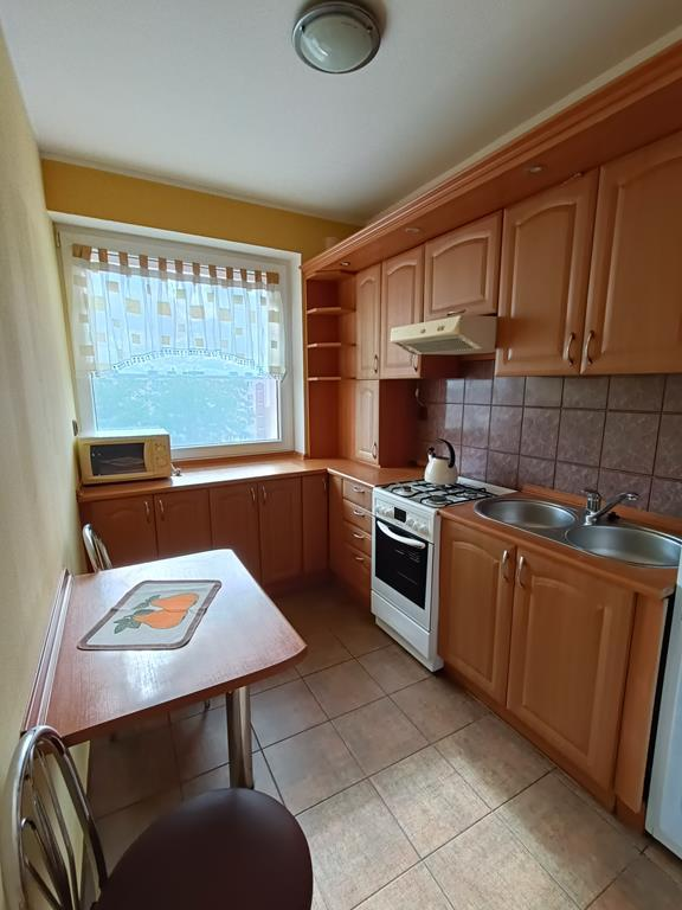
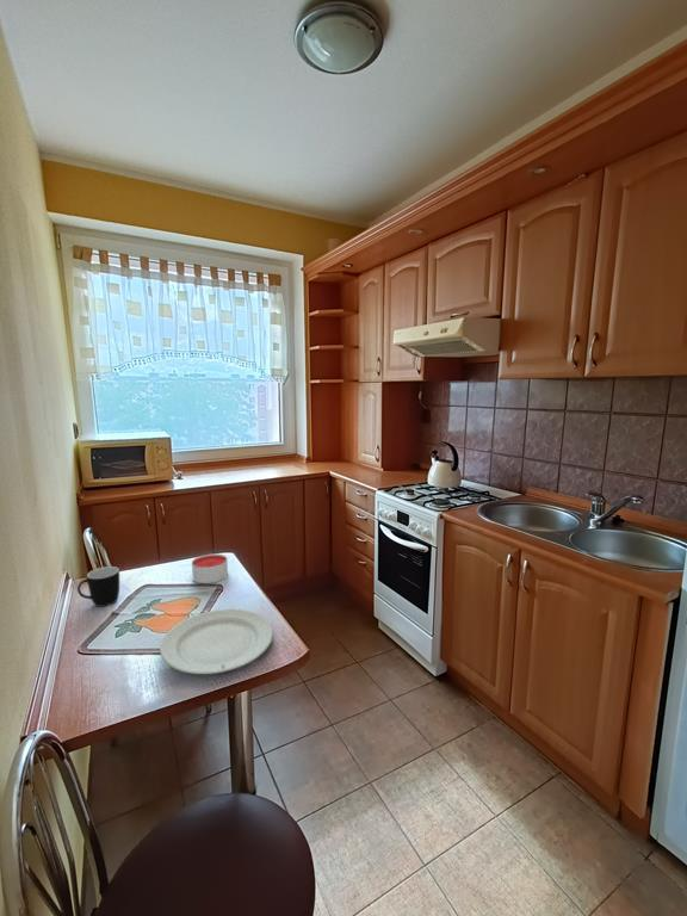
+ candle (210, 567)
+ chinaware (218, 640)
+ mug (99, 587)
